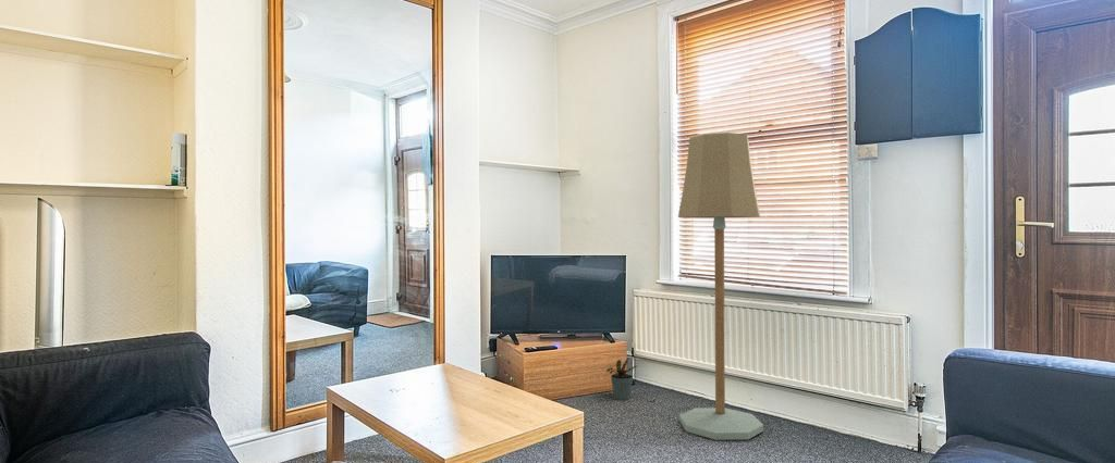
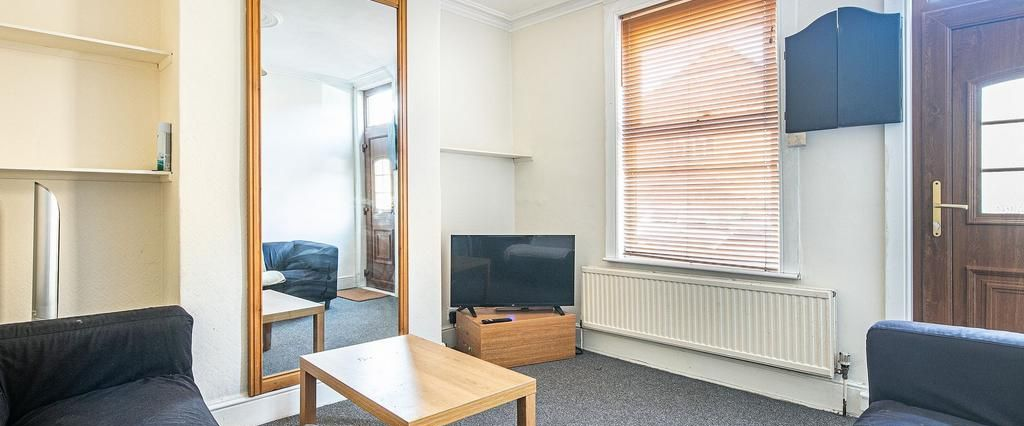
- potted plant (623, 377)
- floor lamp (719, 281)
